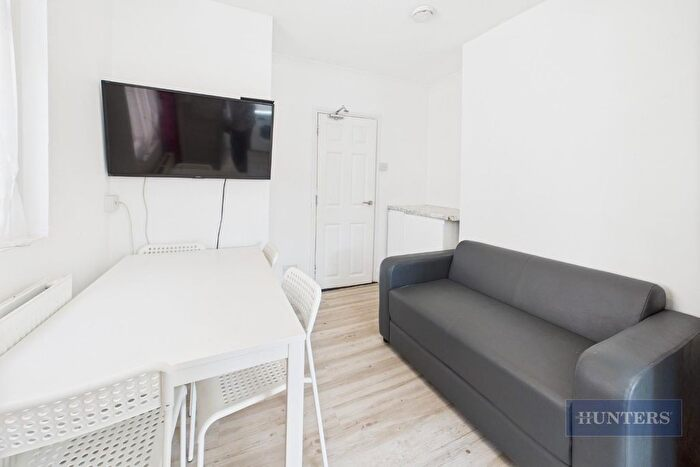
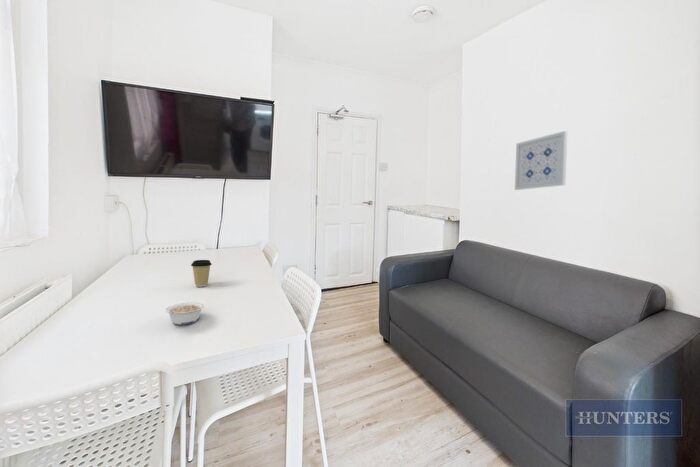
+ coffee cup (201, 273)
+ wall art (539, 162)
+ legume (185, 313)
